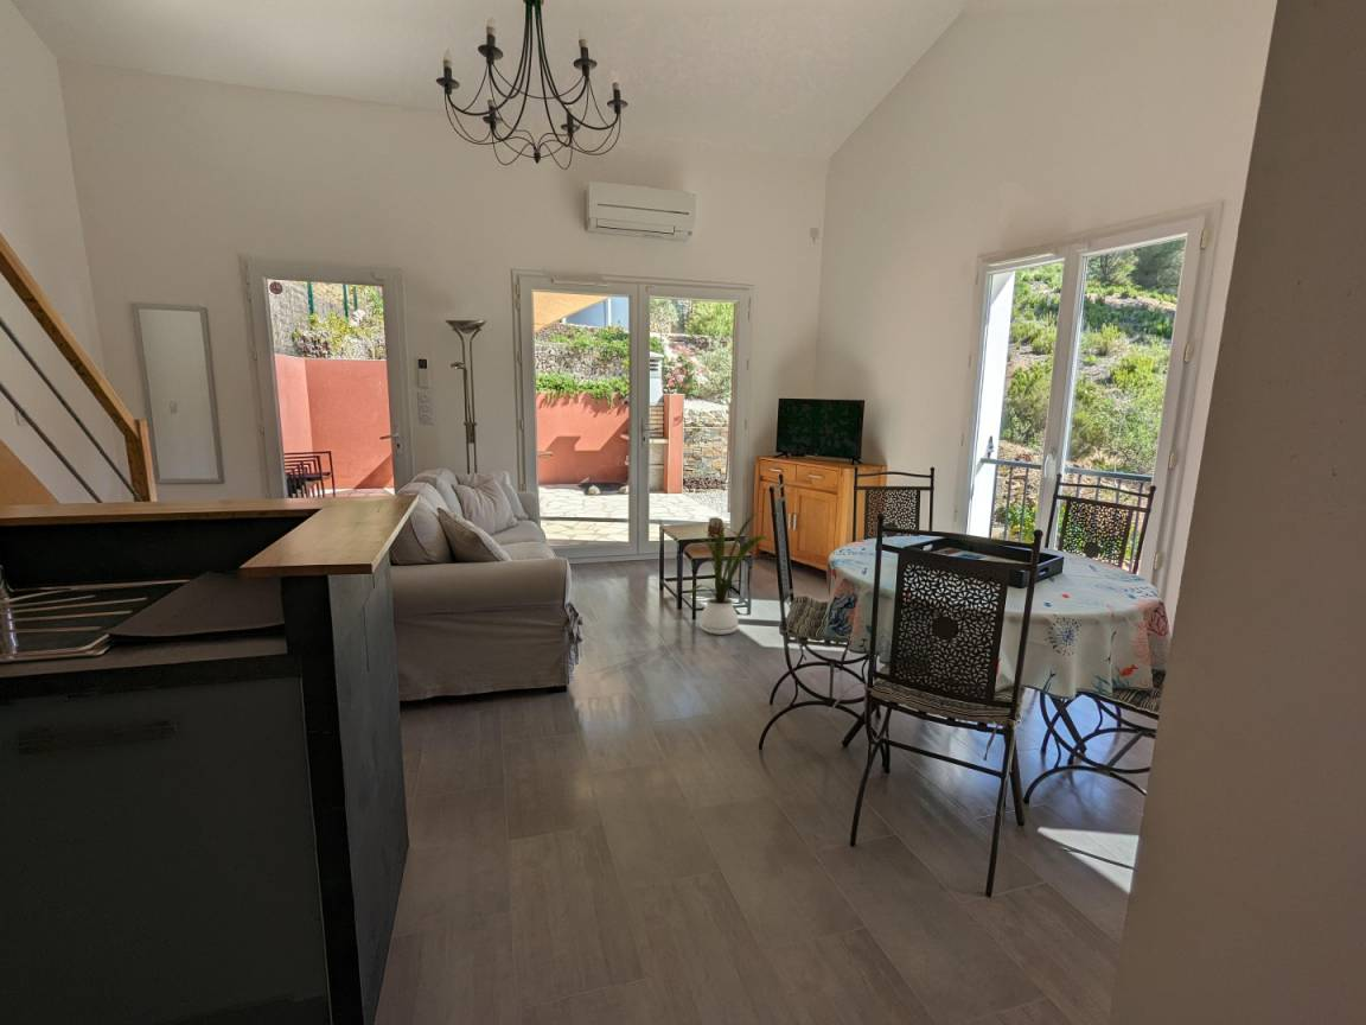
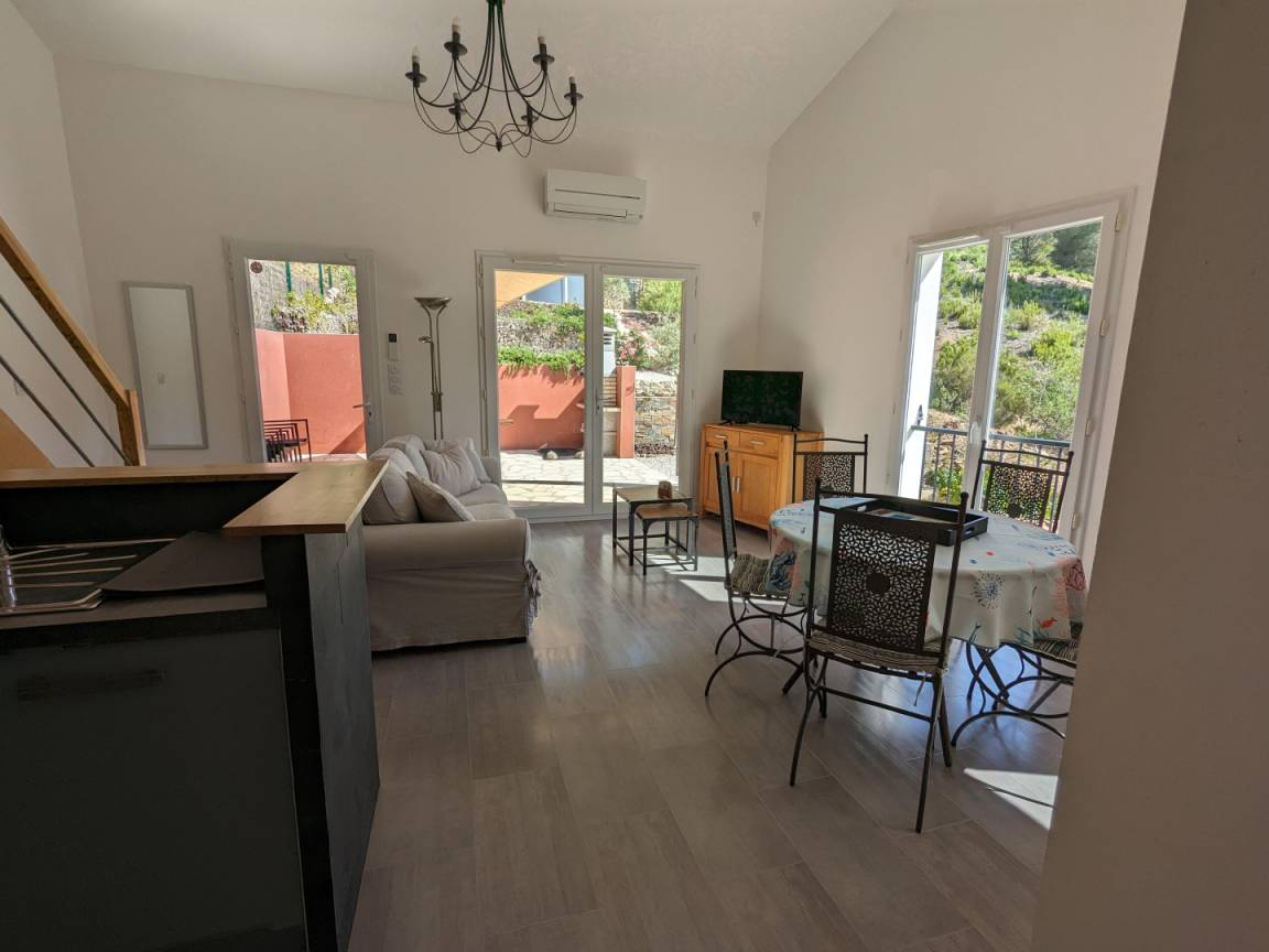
- house plant (726, 571)
